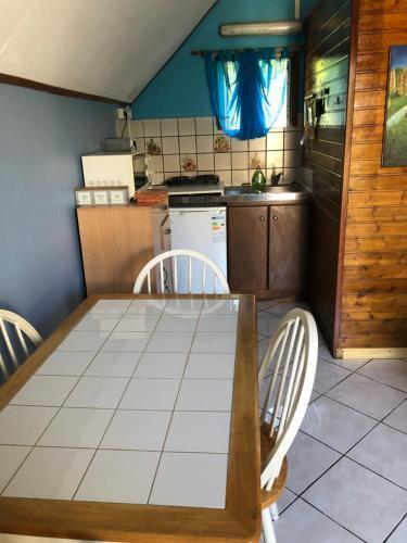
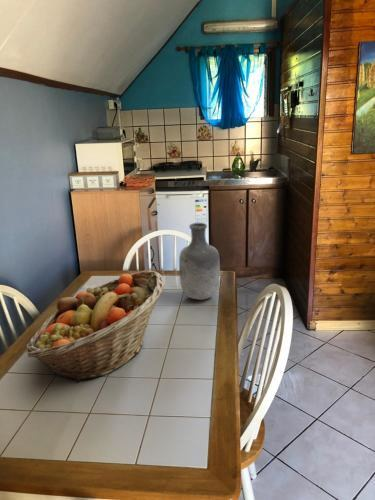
+ vase (199, 261)
+ fruit basket (101, 319)
